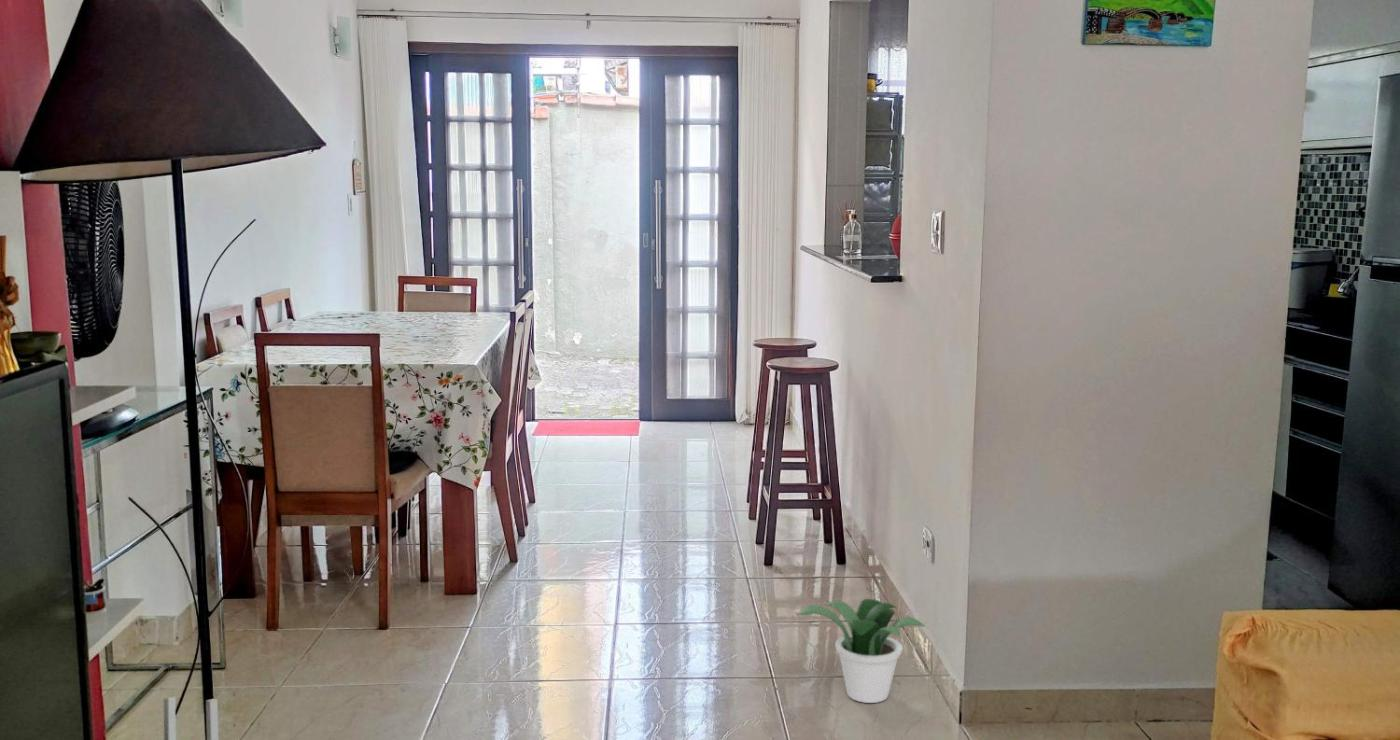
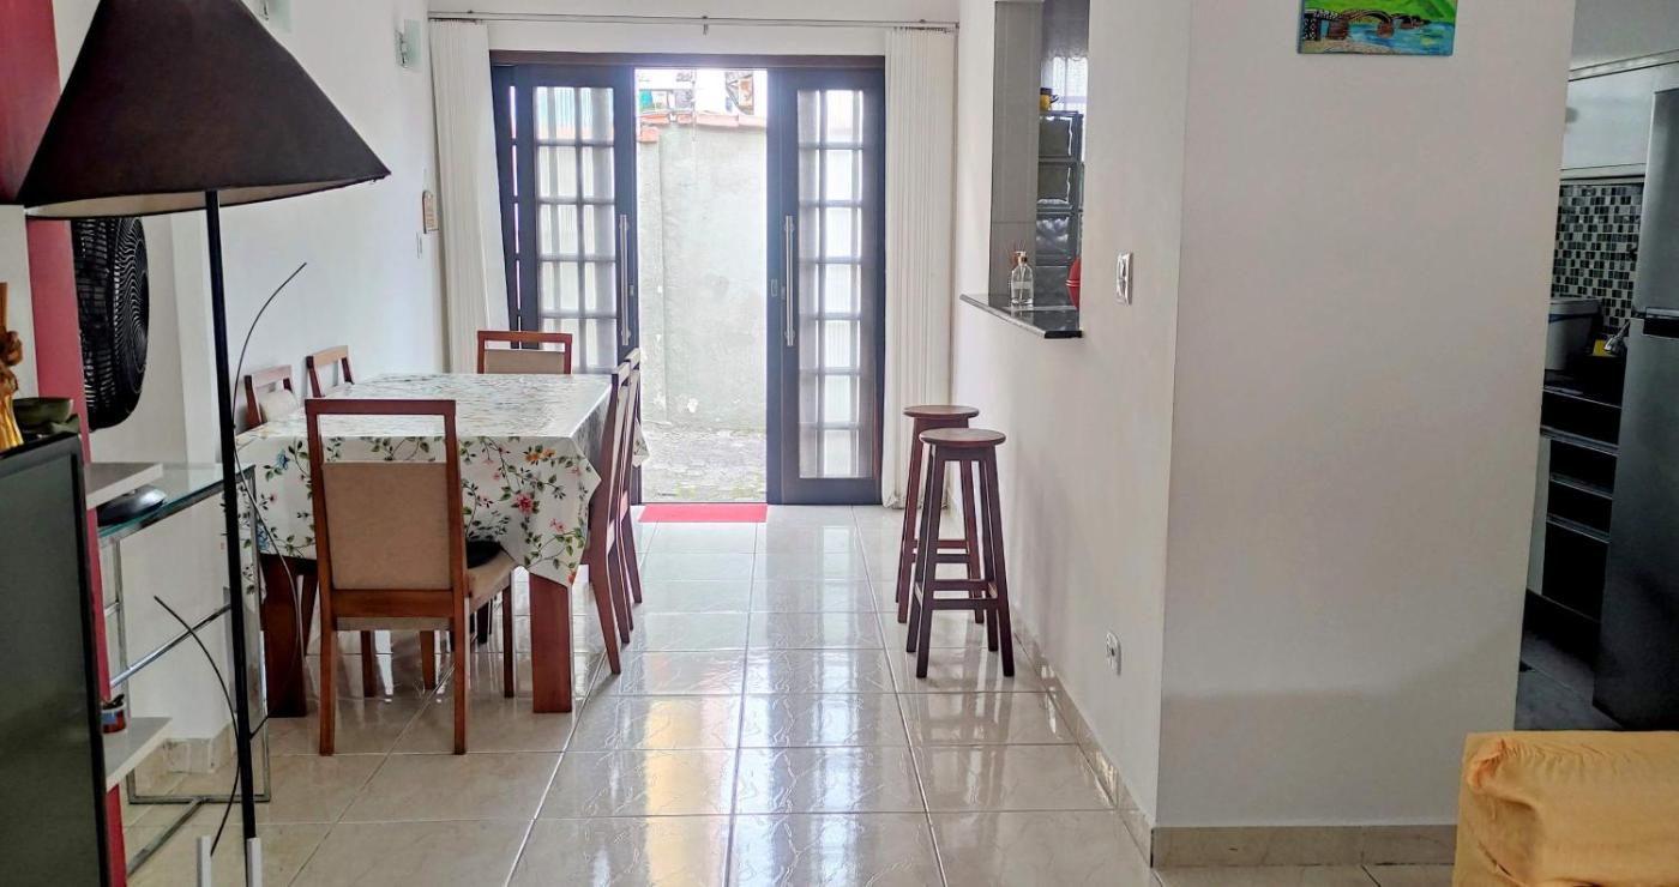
- potted plant (859, 651)
